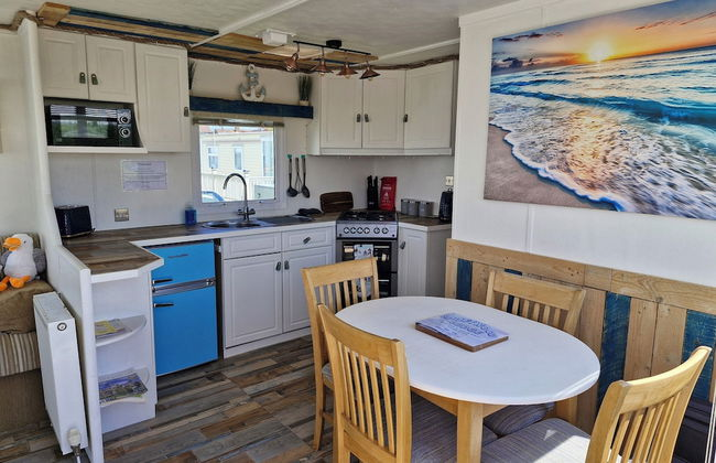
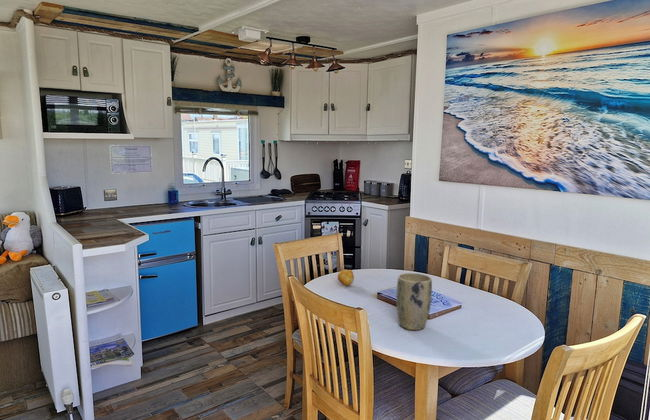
+ fruit (345, 277)
+ plant pot (413, 301)
